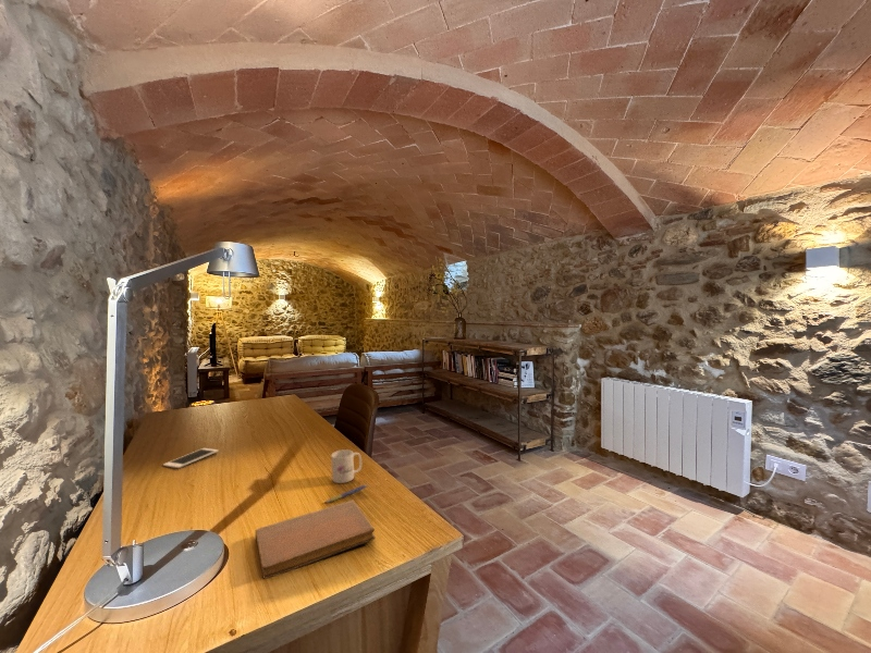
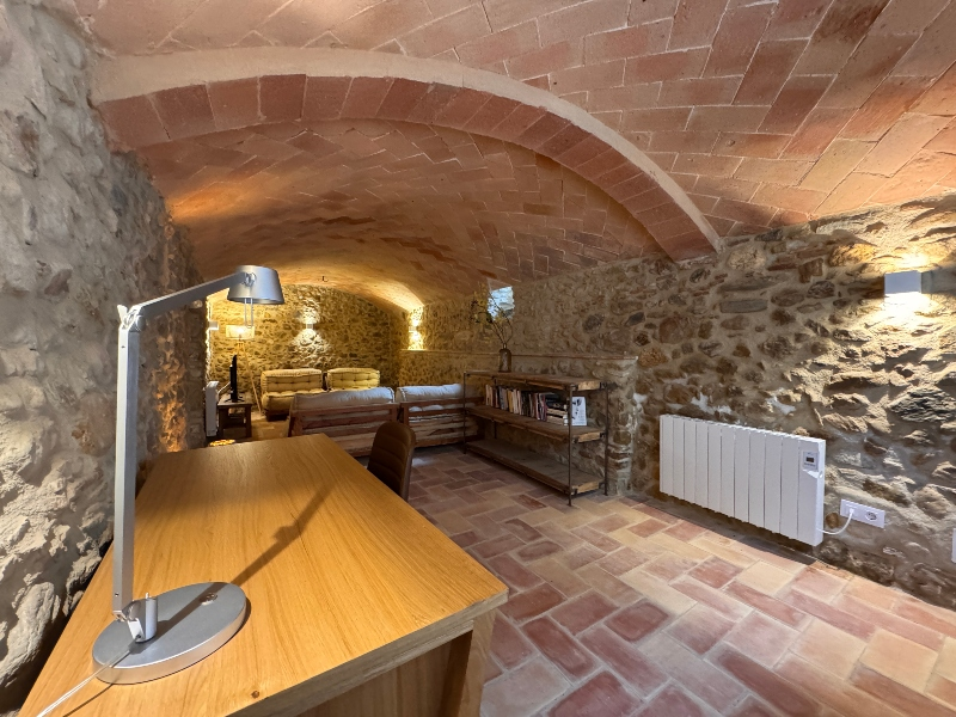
- mug (347, 465)
- pen (346, 493)
- cell phone (192, 457)
- notebook (315, 533)
